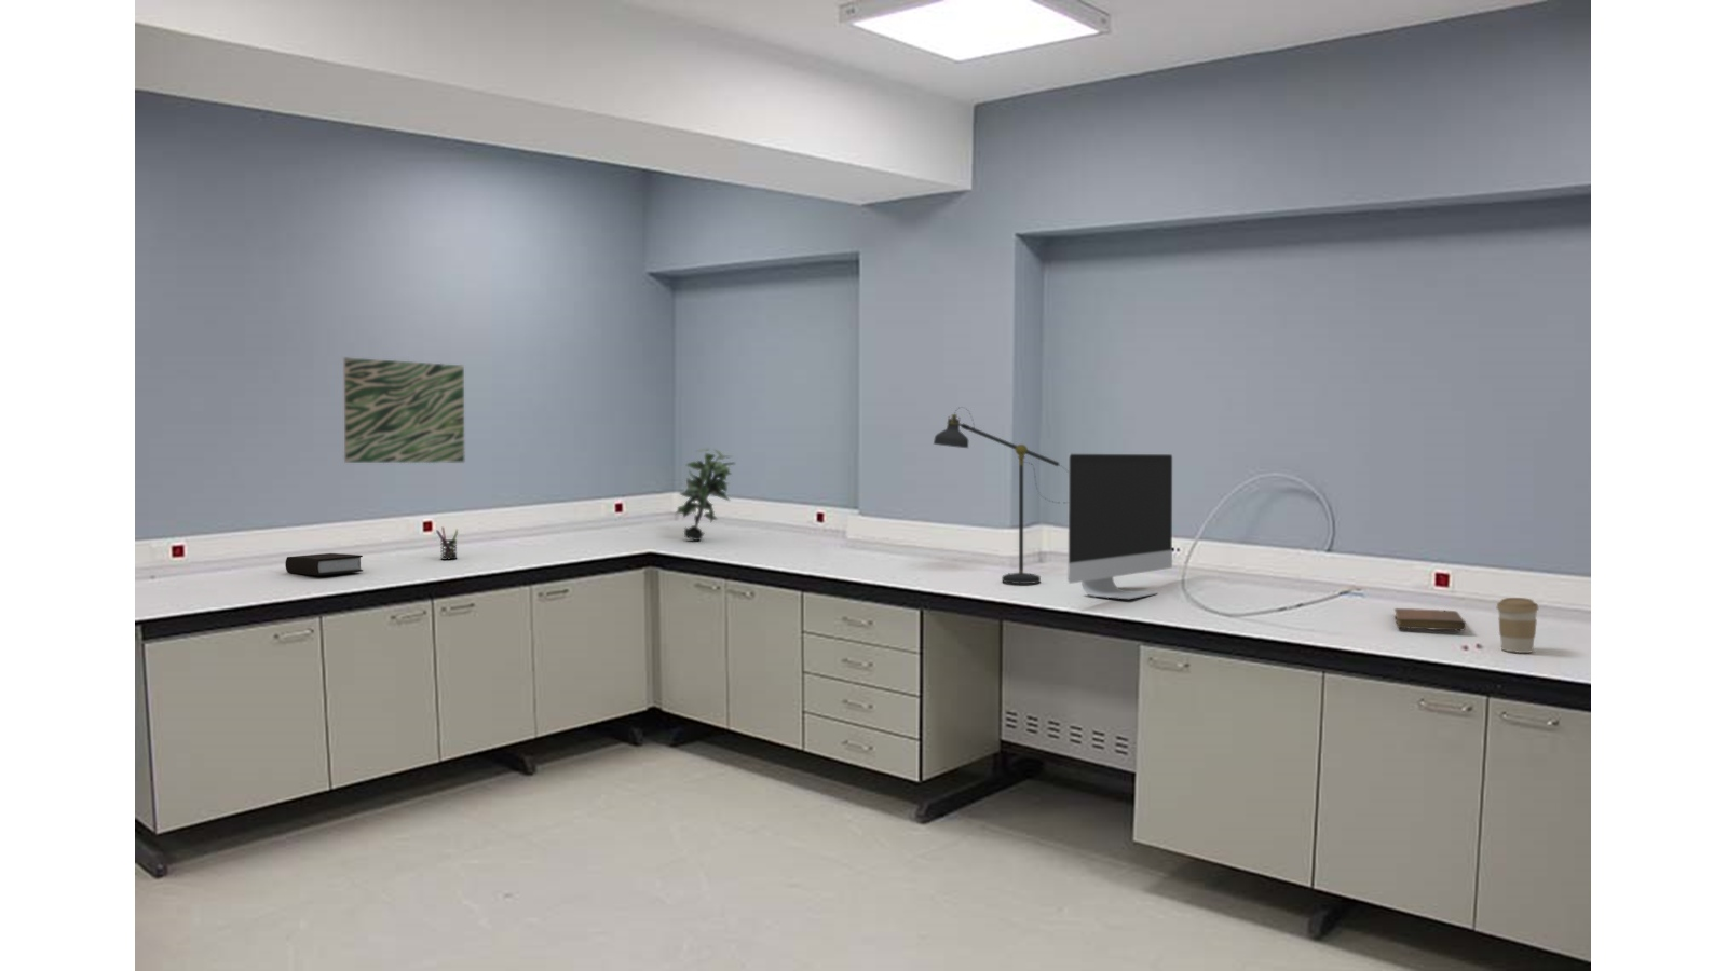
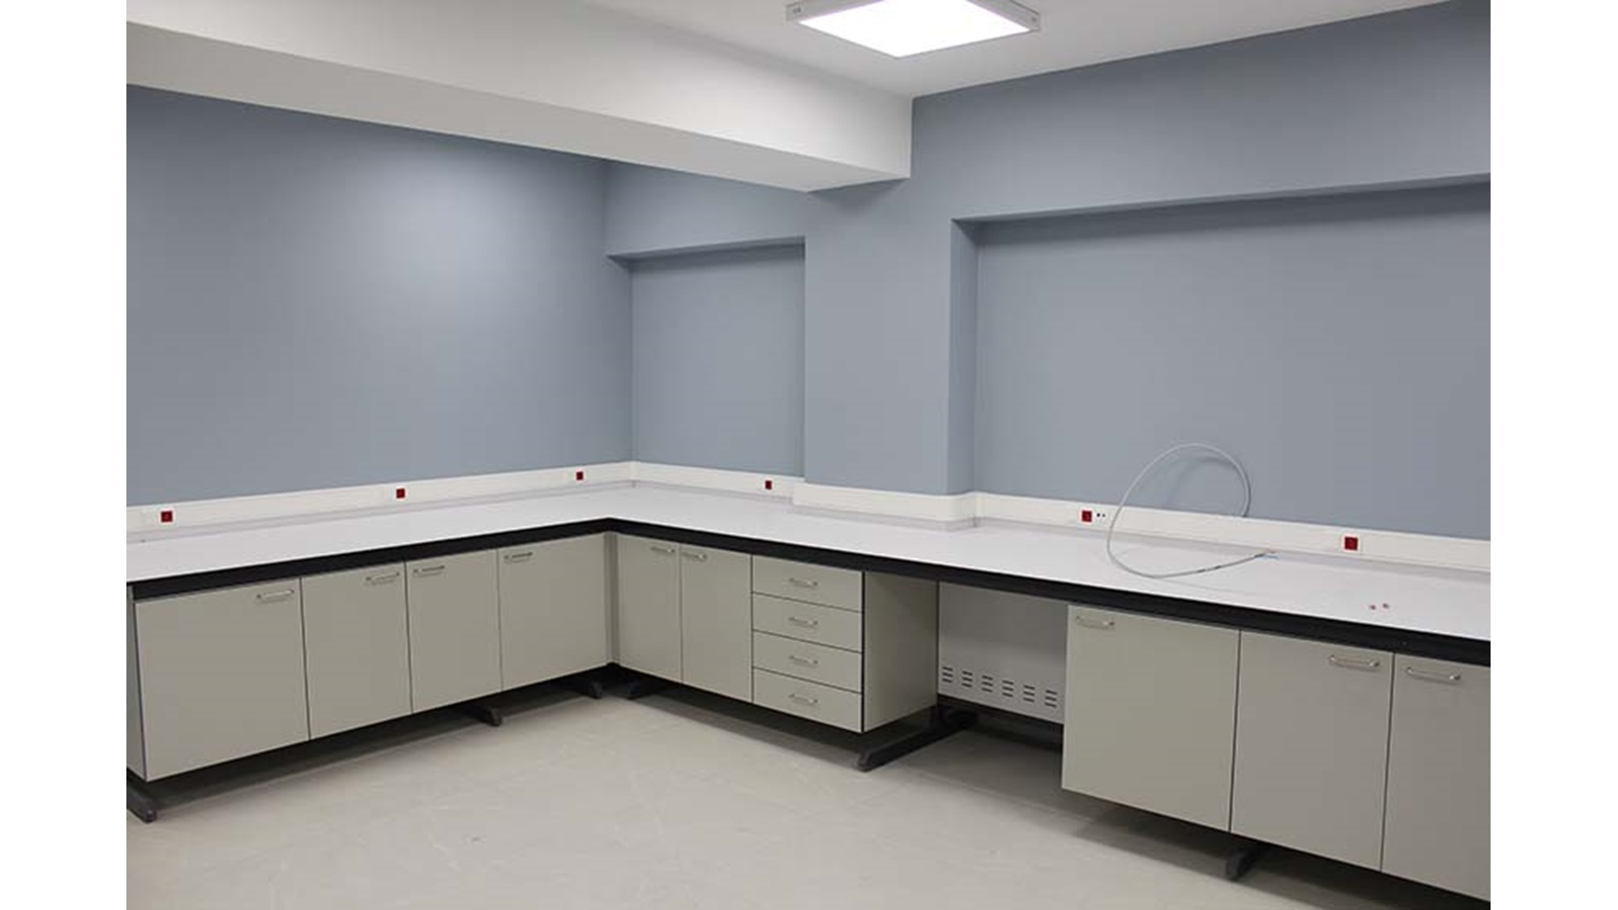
- notebook (1428, 618)
- bible (324, 563)
- desk lamp (1019, 493)
- coffee cup (1517, 624)
- wall art (406, 413)
- potted plant (706, 494)
- pen holder (450, 543)
- computer monitor (1120, 524)
